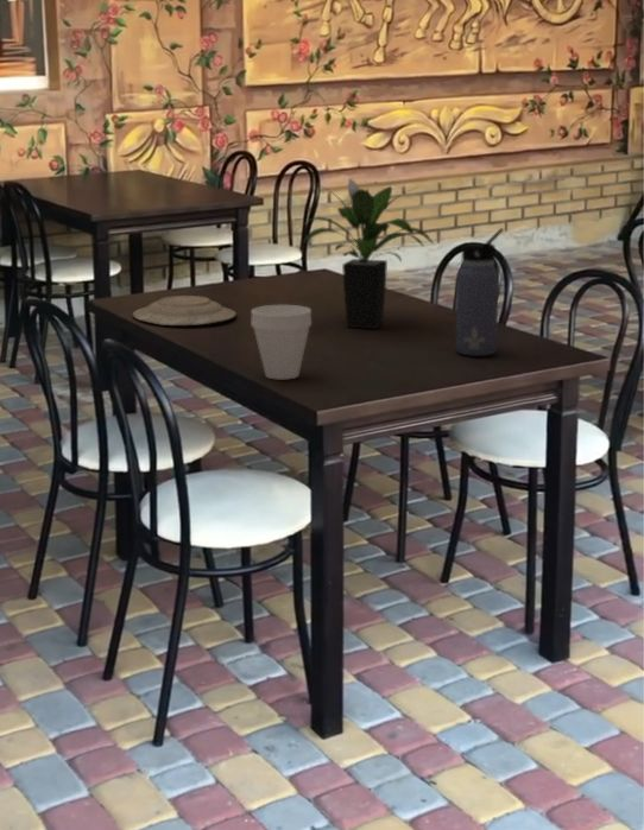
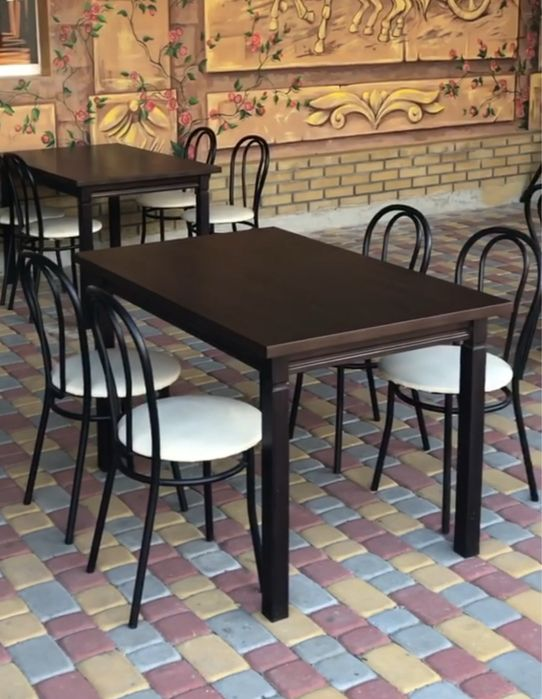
- cup (282, 342)
- water bottle (479, 291)
- plate (184, 308)
- potted plant (365, 252)
